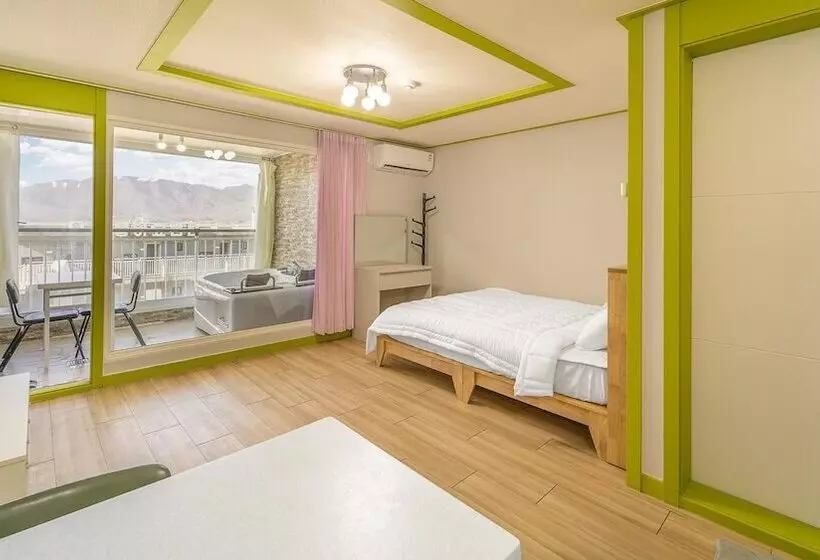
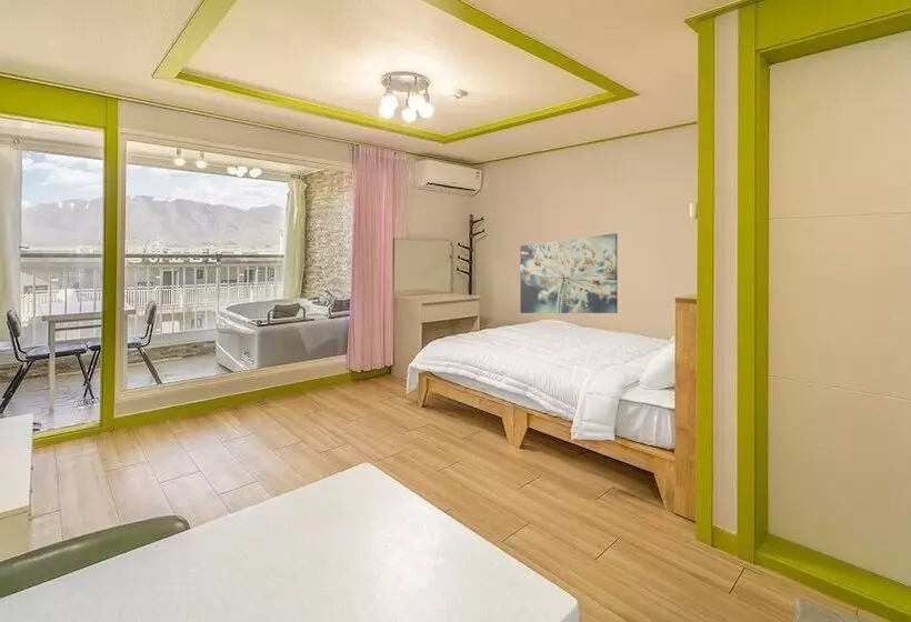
+ wall art (564, 277)
